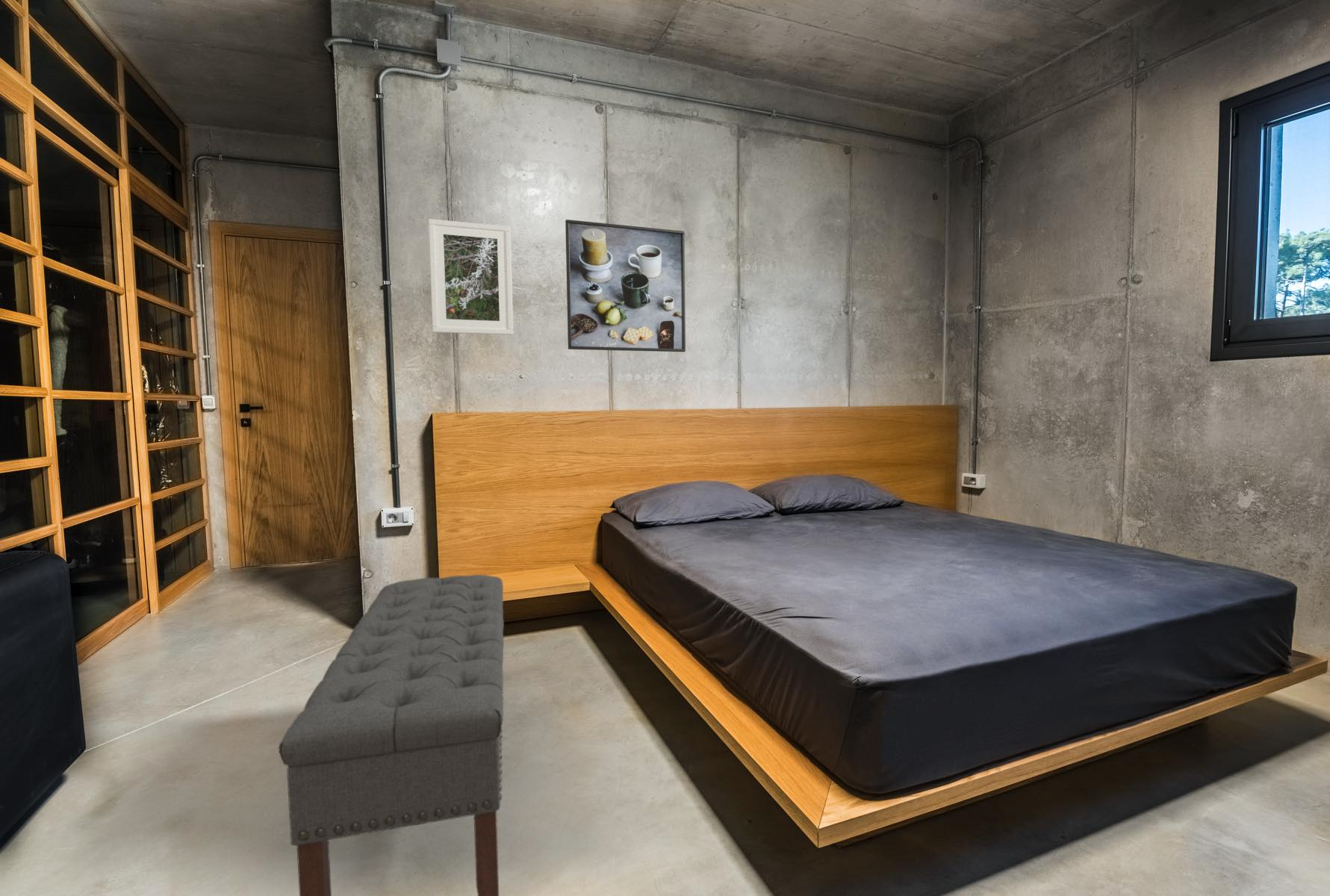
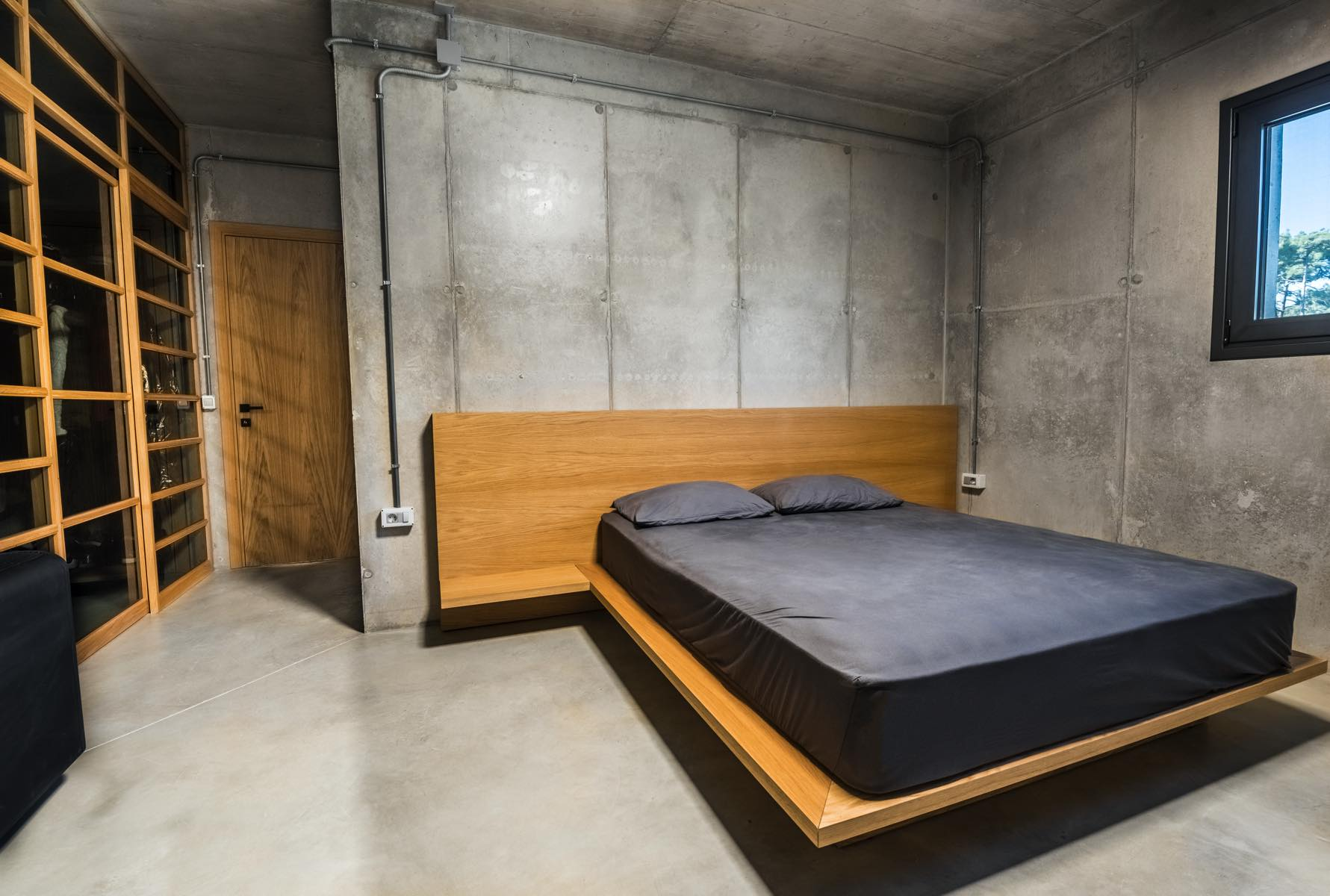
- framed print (627, 288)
- bench (429, 705)
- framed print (472, 279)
